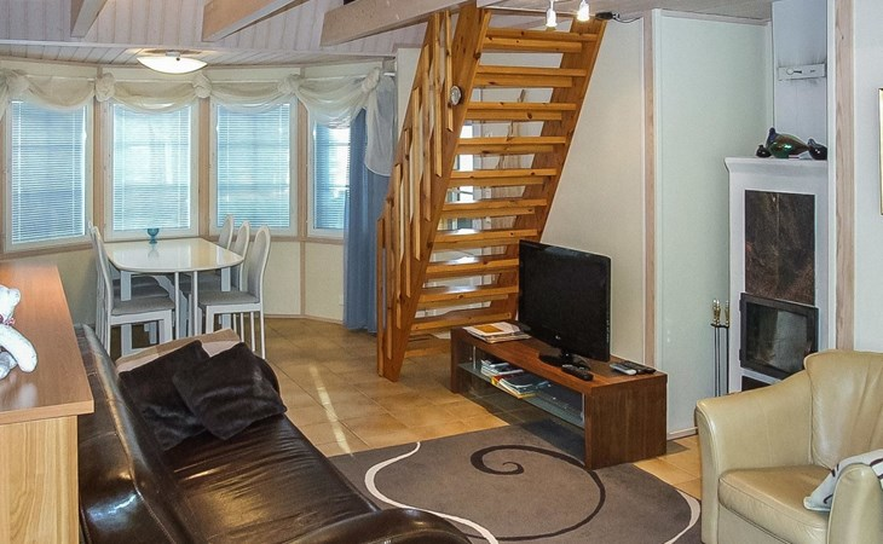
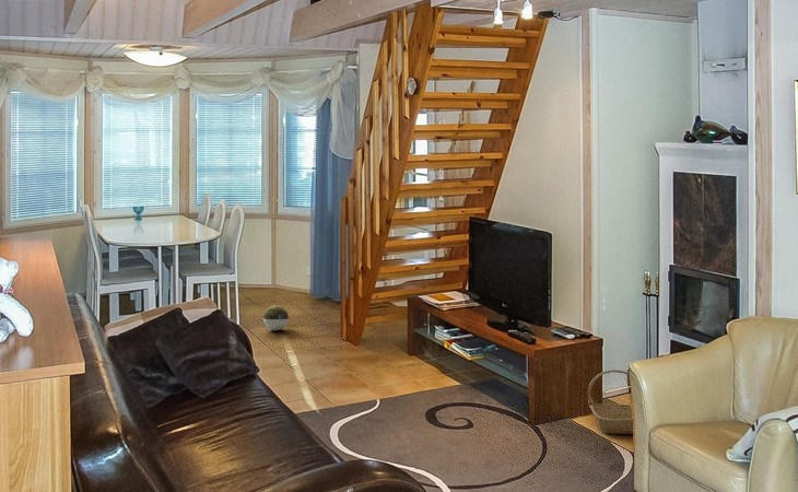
+ basket (618, 405)
+ decorative ball (275, 317)
